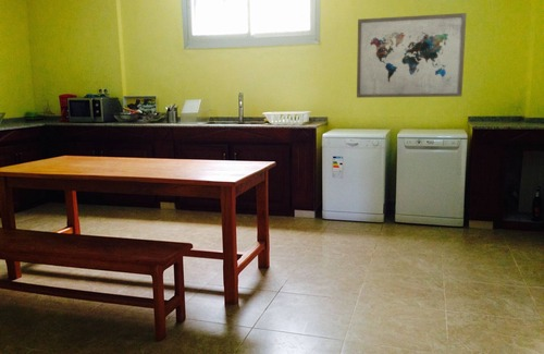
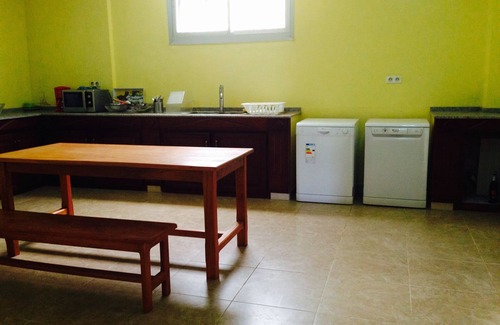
- wall art (408, 57)
